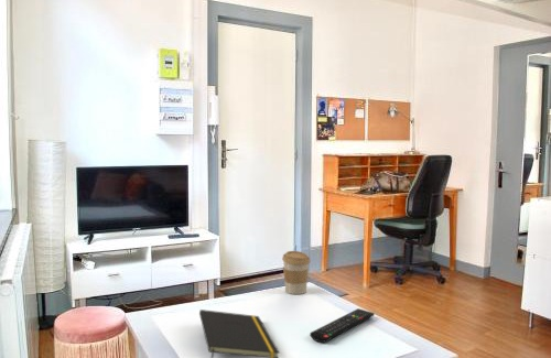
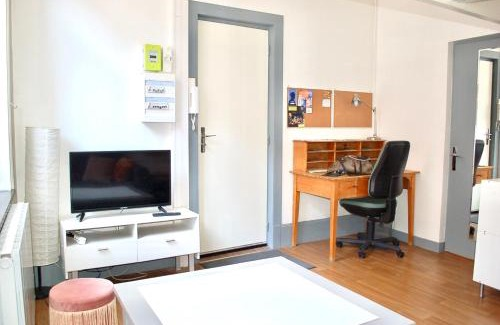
- coffee cup (295, 271)
- remote control (343, 325)
- notepad (236, 332)
